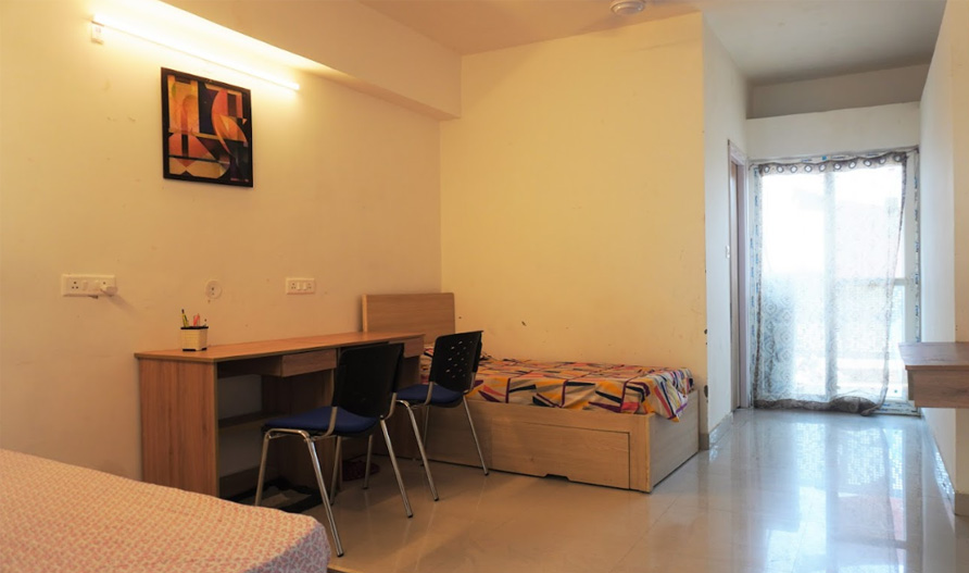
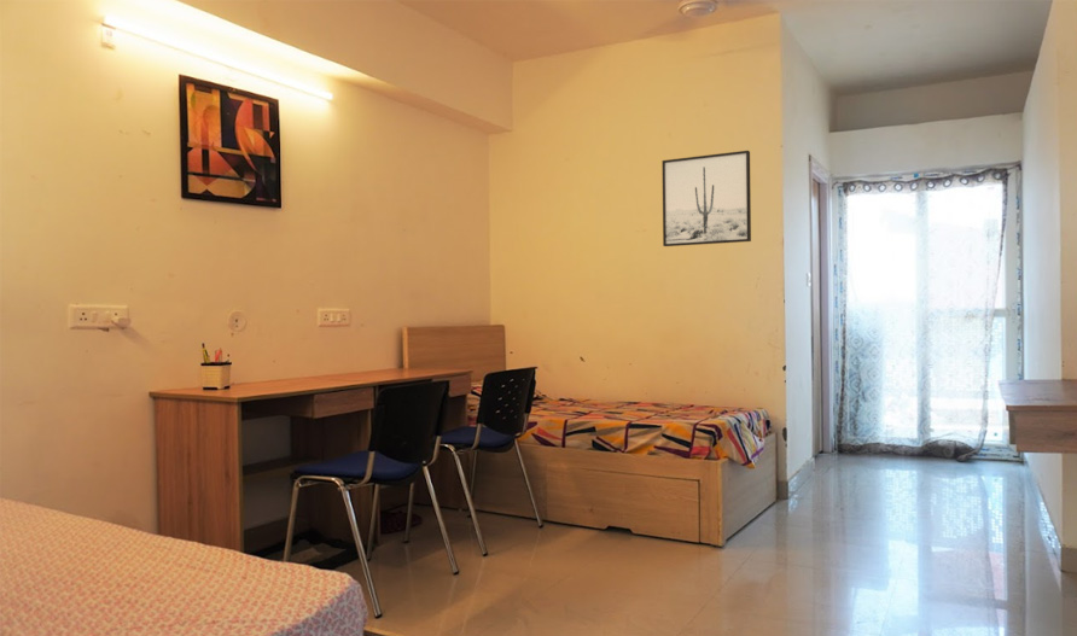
+ wall art (705, 199)
